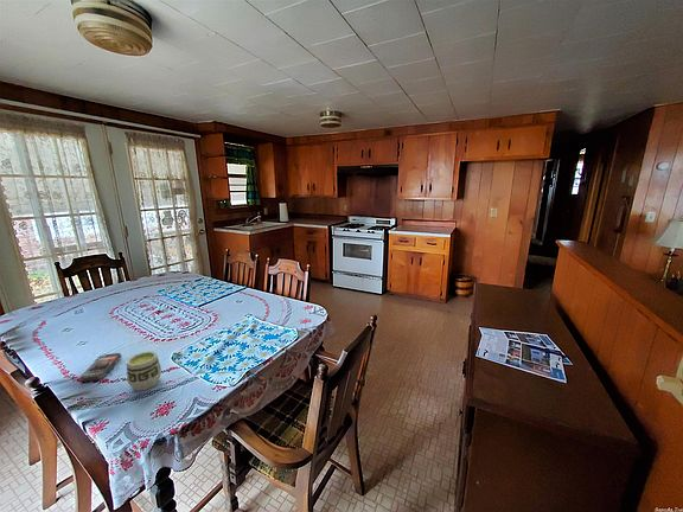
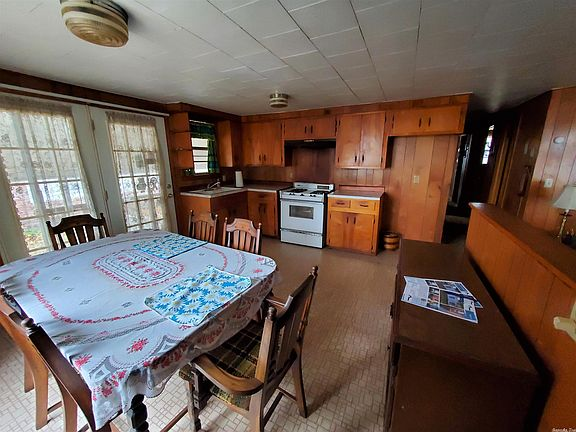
- cup (143, 370)
- smartphone (101, 366)
